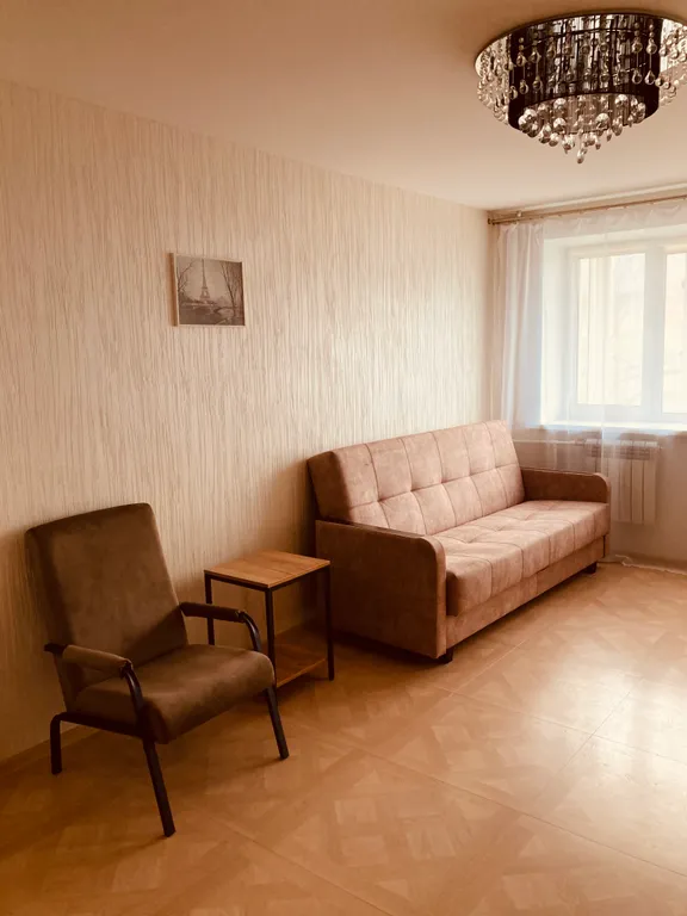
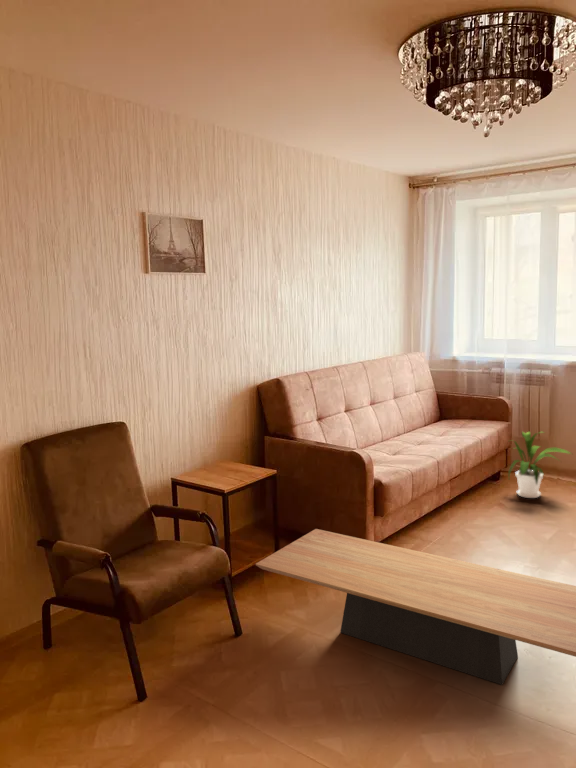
+ coffee table (425, 611)
+ house plant (530, 462)
